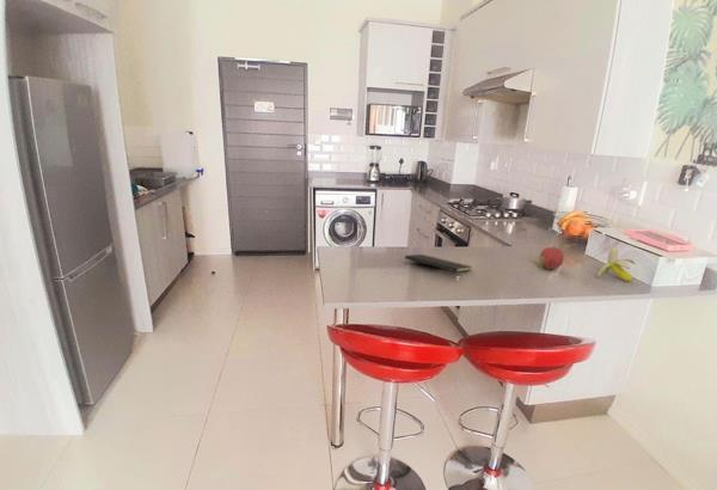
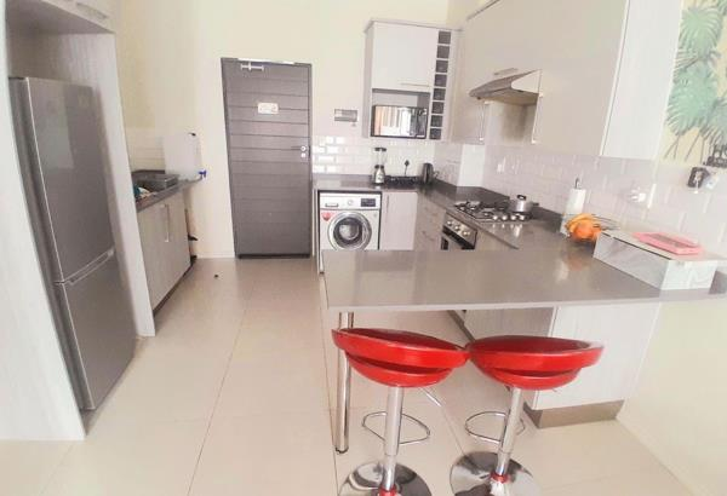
- fruit (551, 257)
- notepad (439, 262)
- banana (618, 263)
